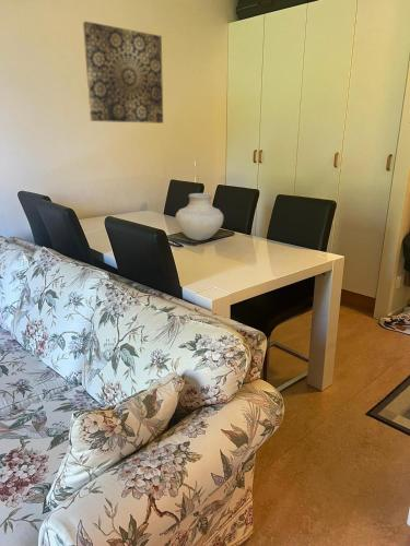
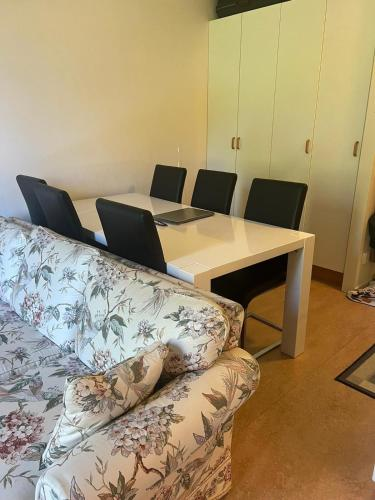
- vase (199, 216)
- wall art (127, 76)
